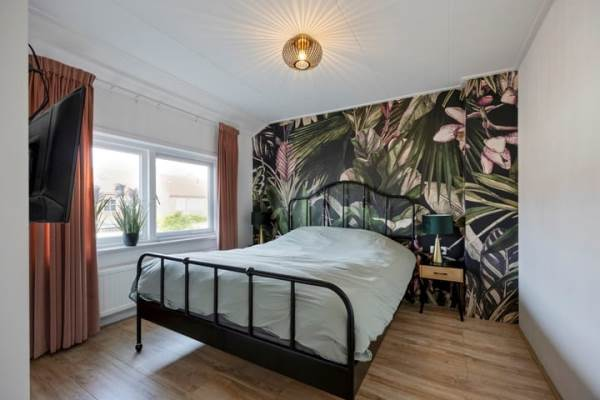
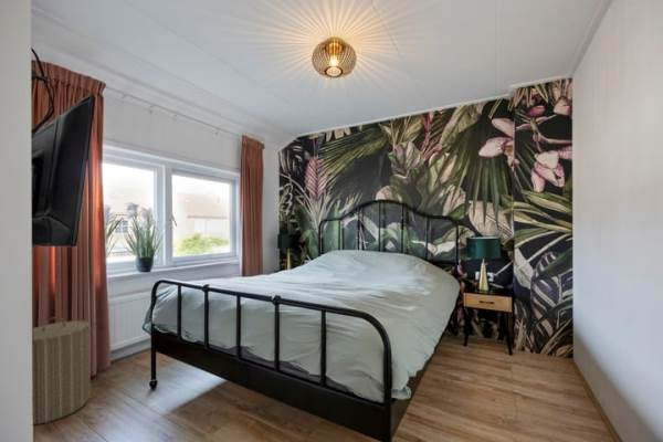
+ laundry hamper (55, 361)
